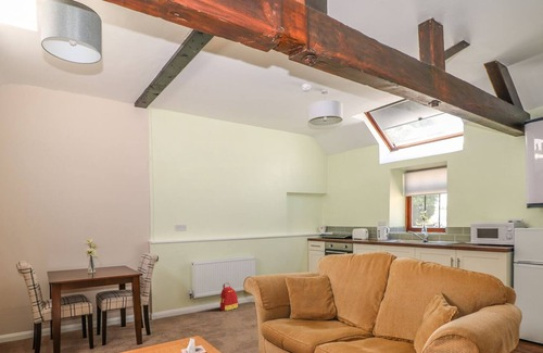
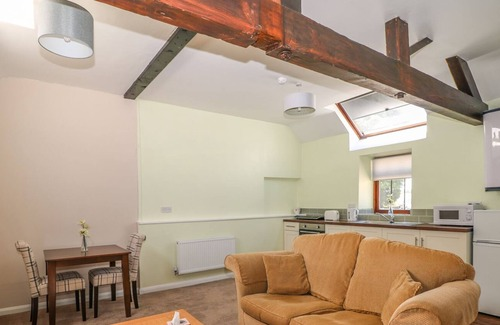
- backpack (228, 295)
